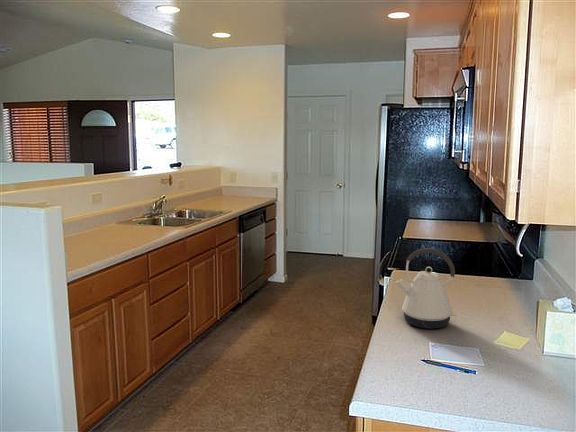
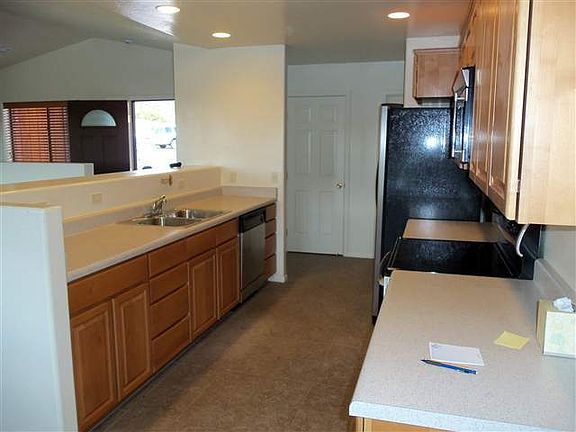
- kettle (425, 285)
